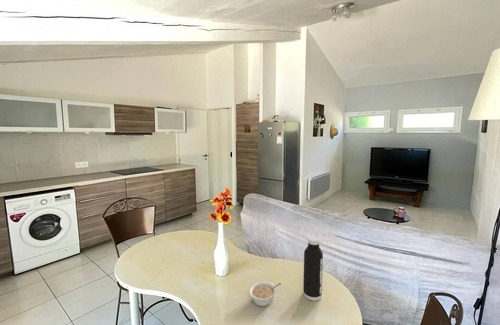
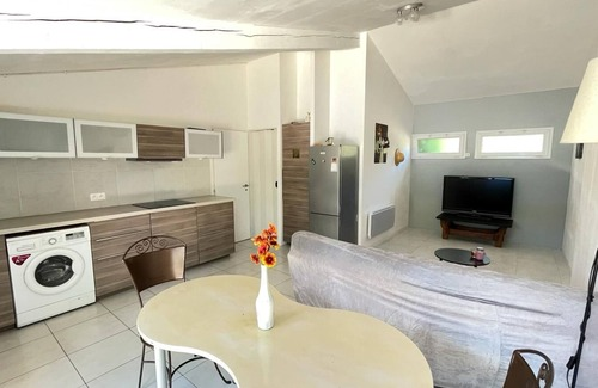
- legume (263, 293)
- water bottle (313, 267)
